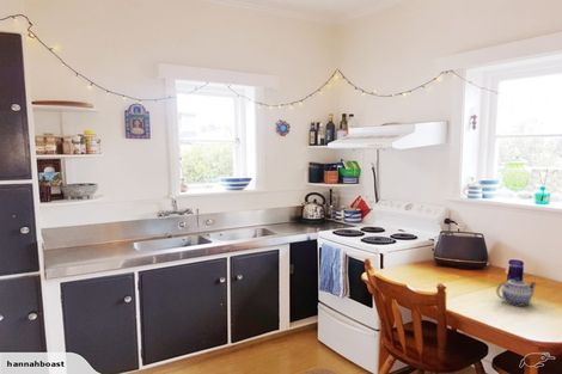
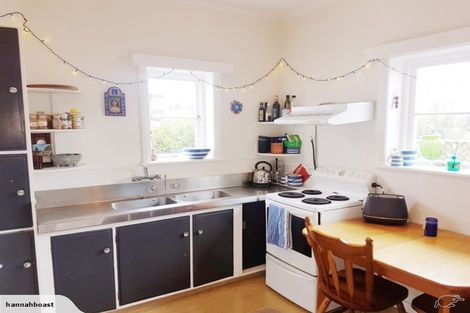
- teapot (515, 289)
